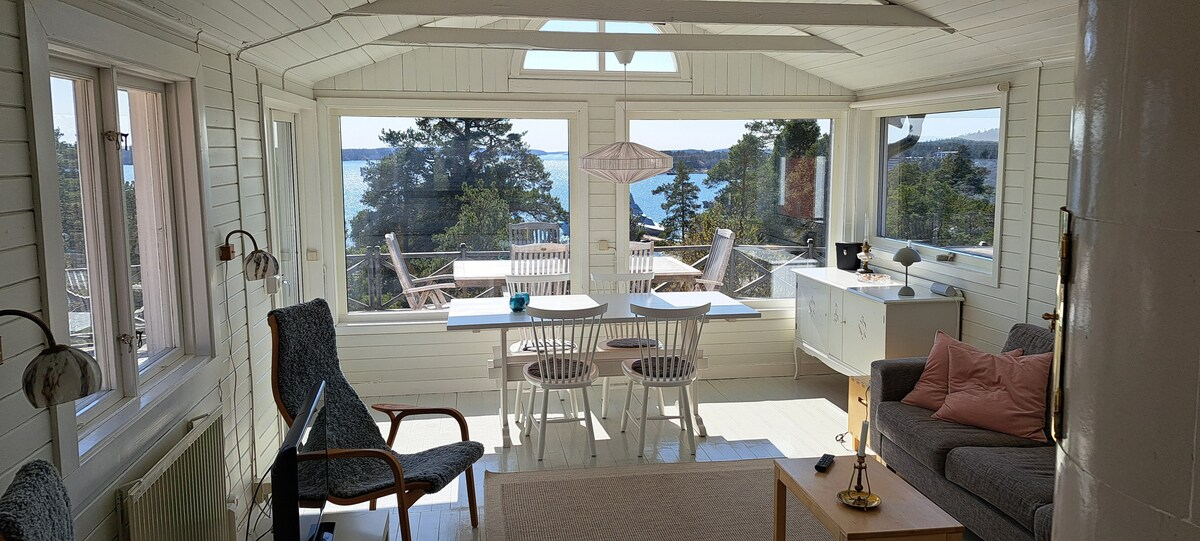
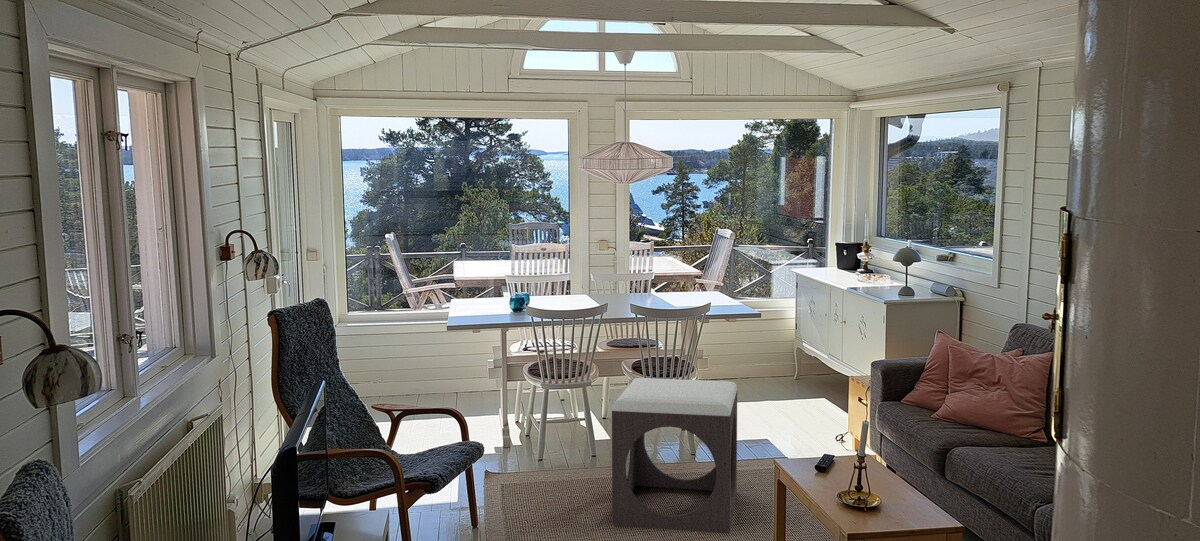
+ footstool (683, 429)
